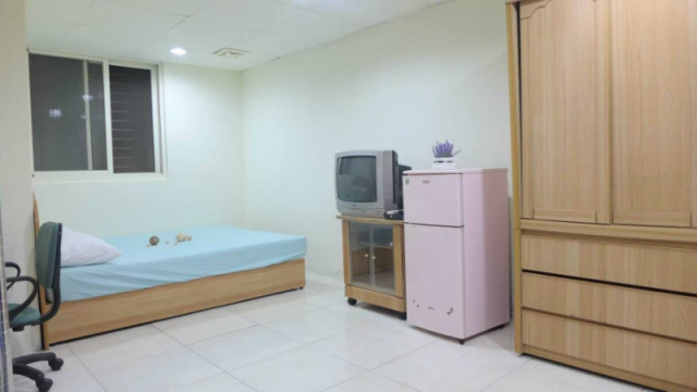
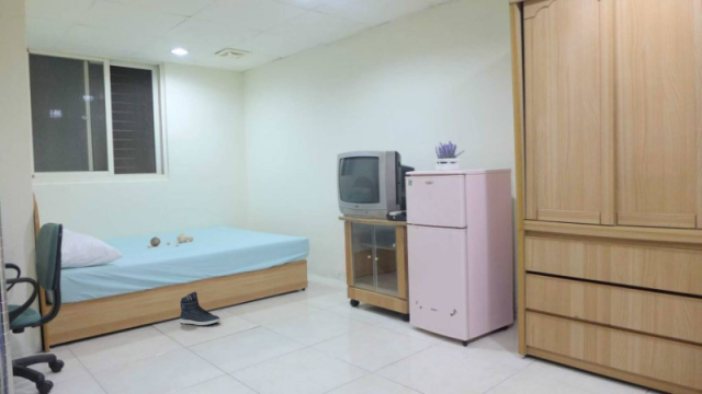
+ sneaker (199, 308)
